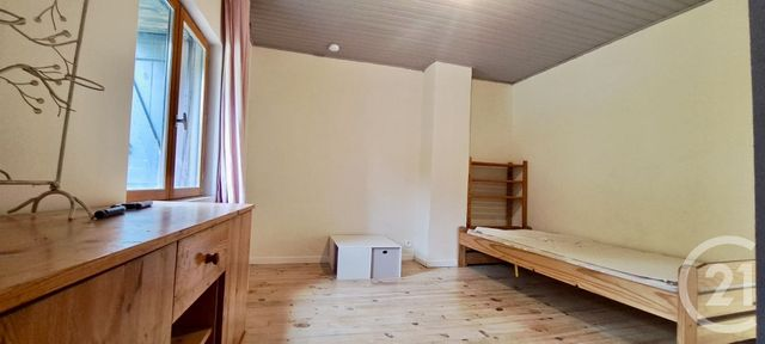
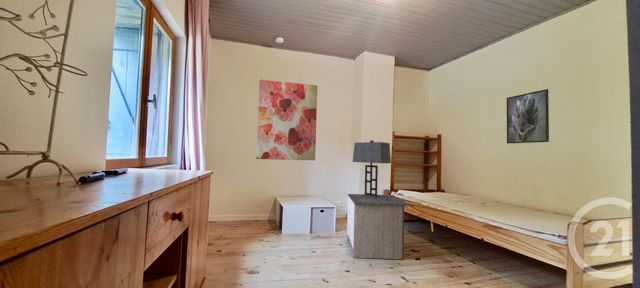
+ nightstand (375, 223)
+ table lamp (371, 168)
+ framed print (526, 118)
+ wall art (287, 121)
